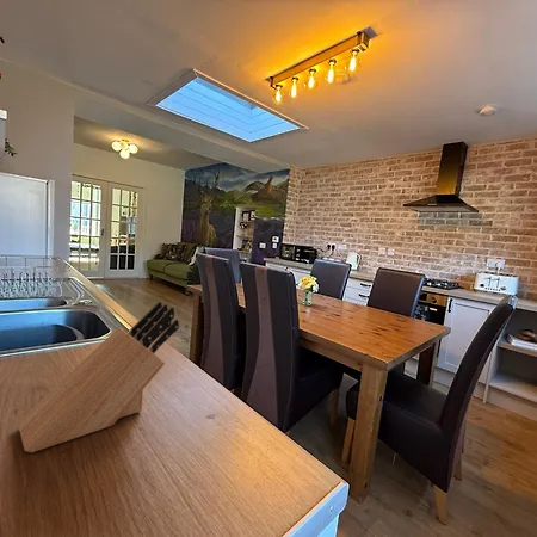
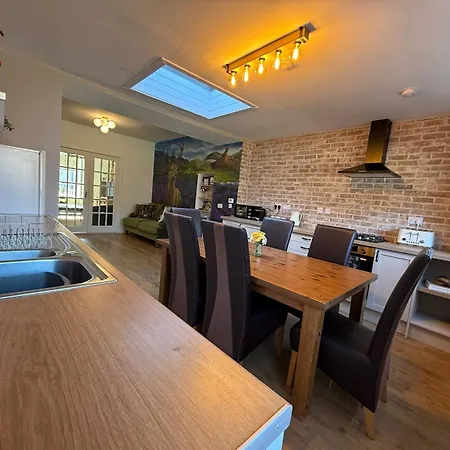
- knife block (109, 362)
